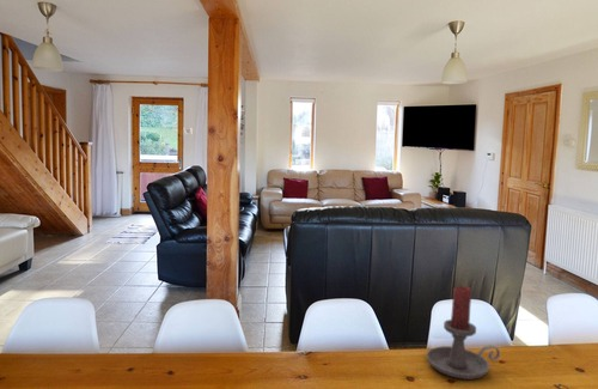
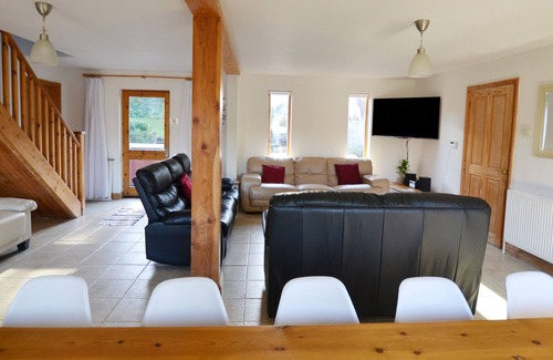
- candle holder (468, 326)
